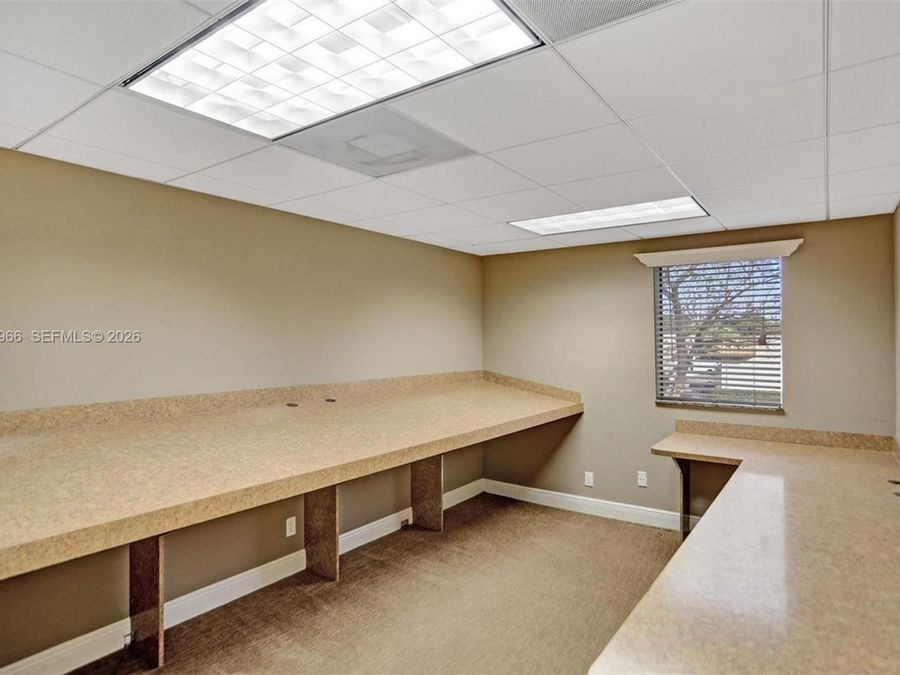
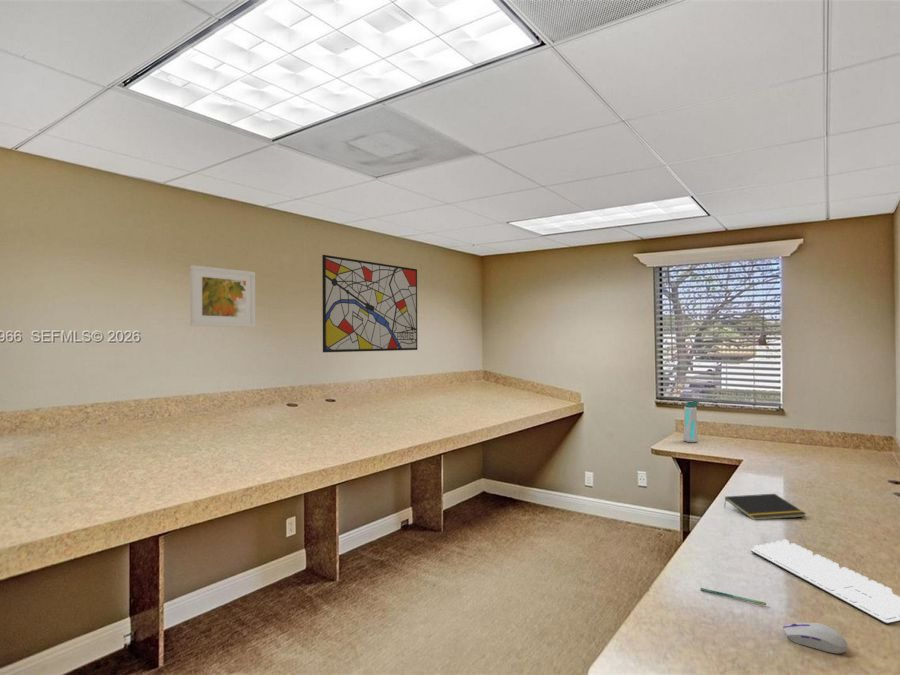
+ wall art (374, 306)
+ computer mouse (814, 633)
+ notepad (764, 506)
+ pen (732, 596)
+ keyboard (828, 575)
+ water bottle (691, 421)
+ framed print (224, 297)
